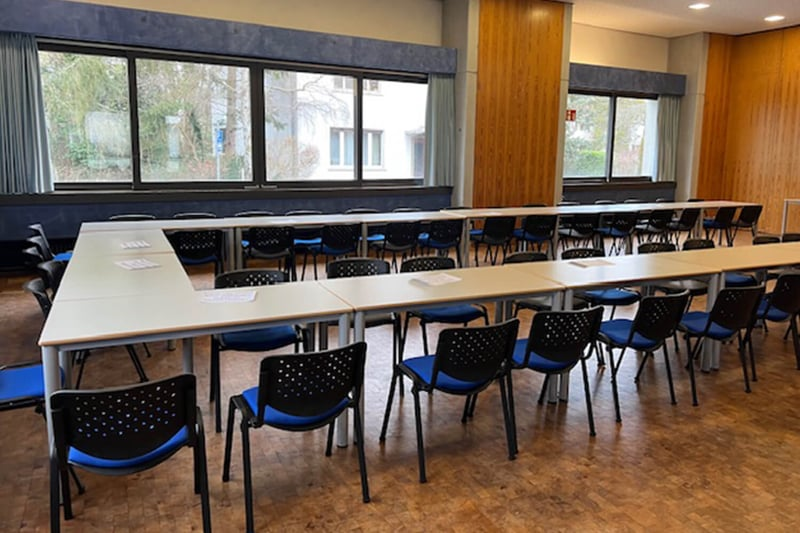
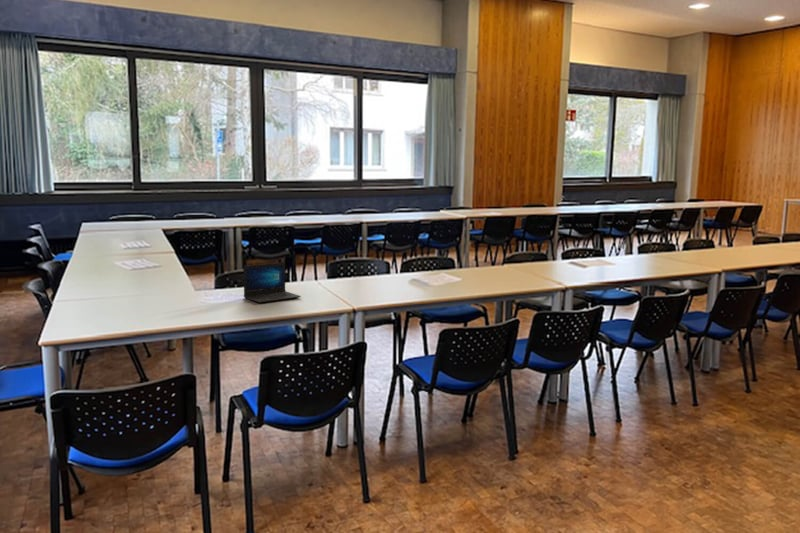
+ laptop (272, 281)
